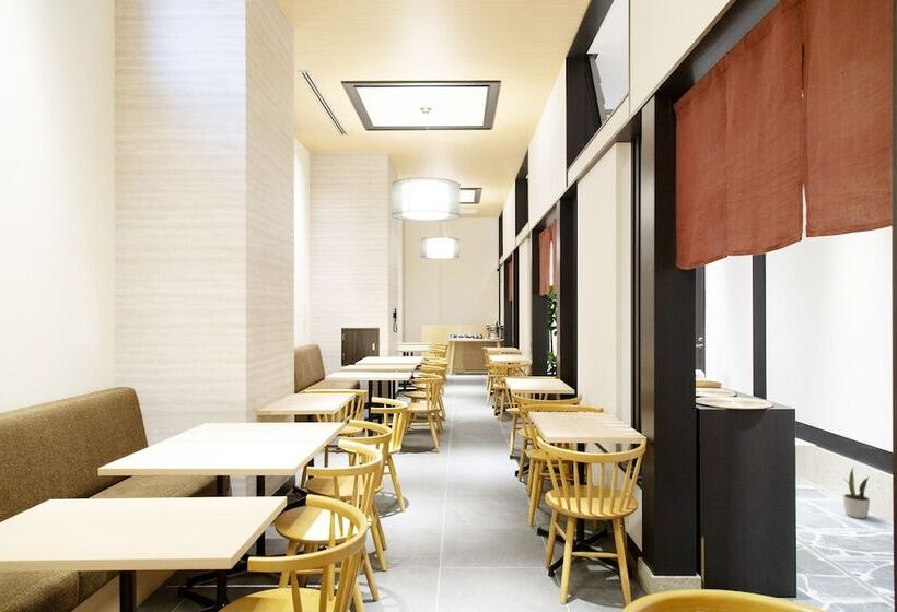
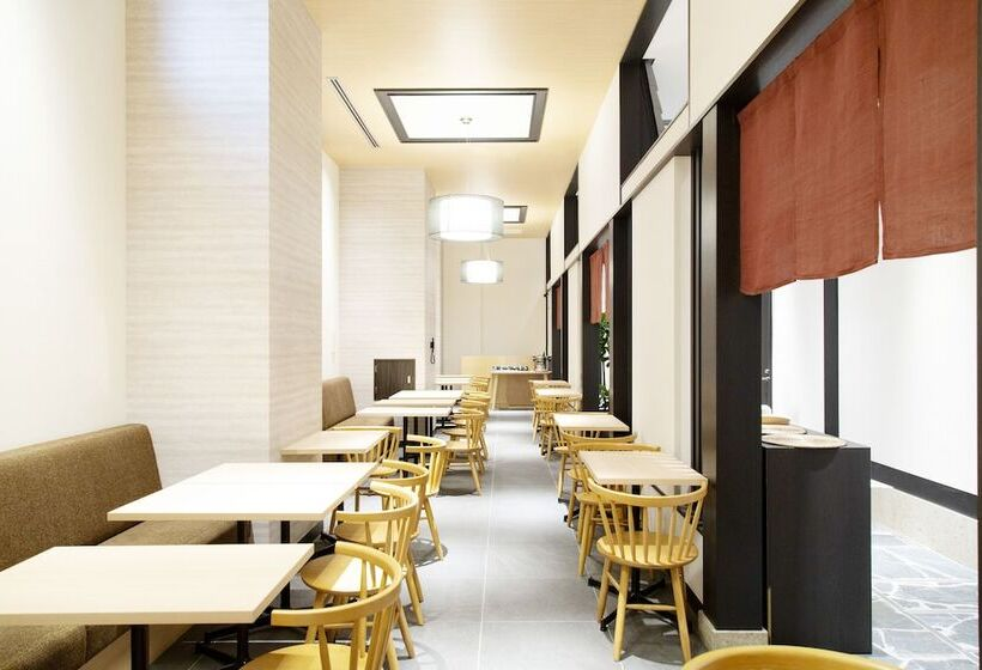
- potted plant (854, 491)
